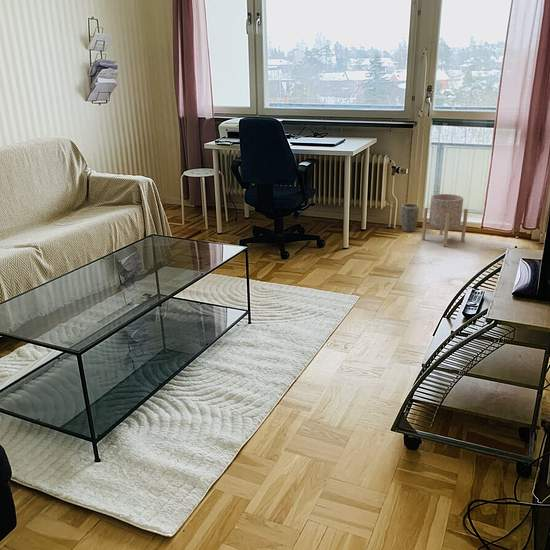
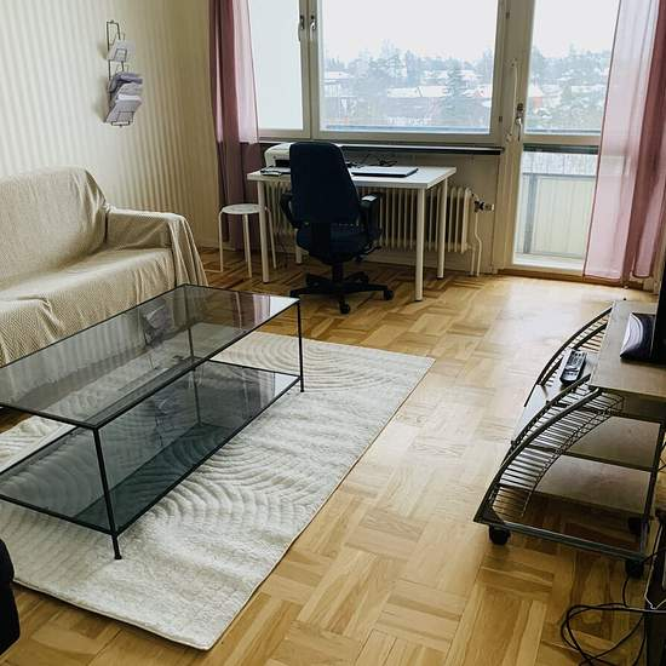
- planter (445, 218)
- plant pot (409, 217)
